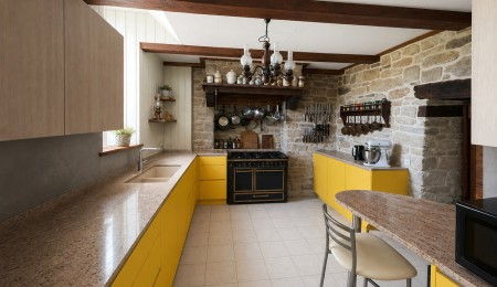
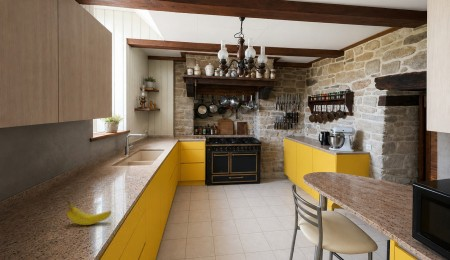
+ fruit (89, 214)
